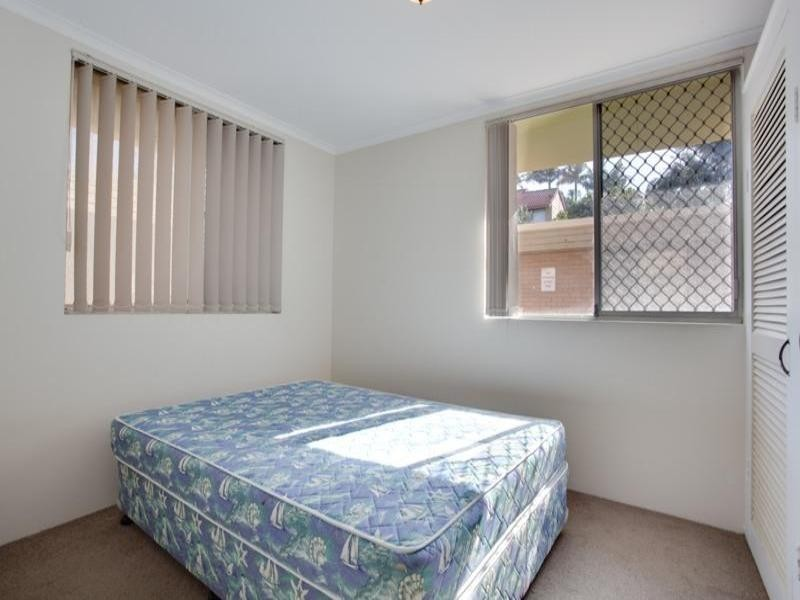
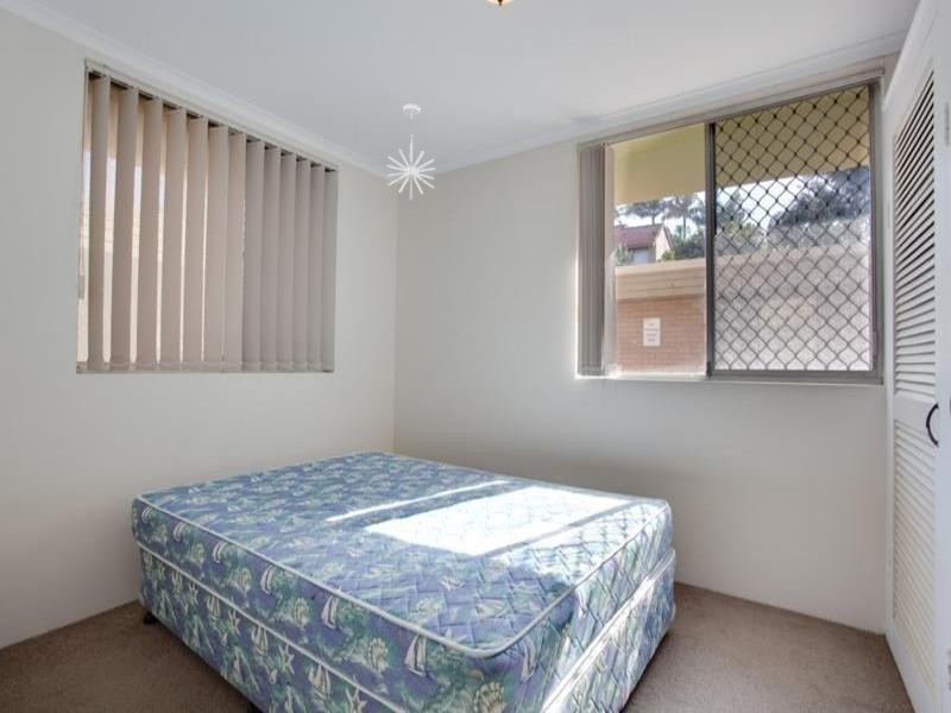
+ pendant light (411, 152)
